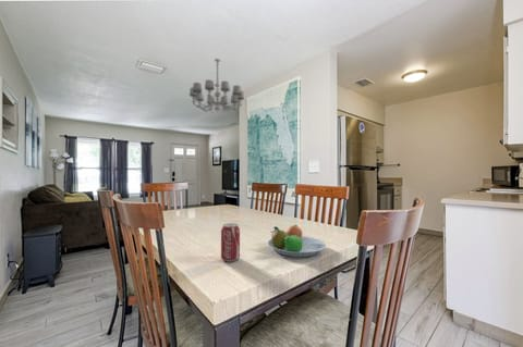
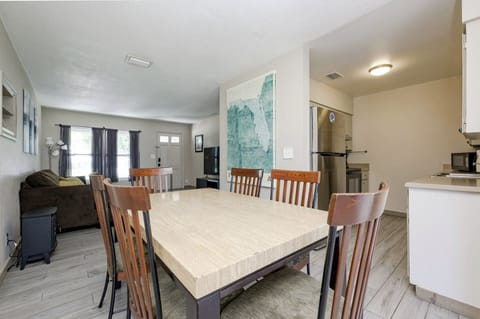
- fruit bowl (294, 237)
- beverage can (230, 241)
- chandelier (217, 86)
